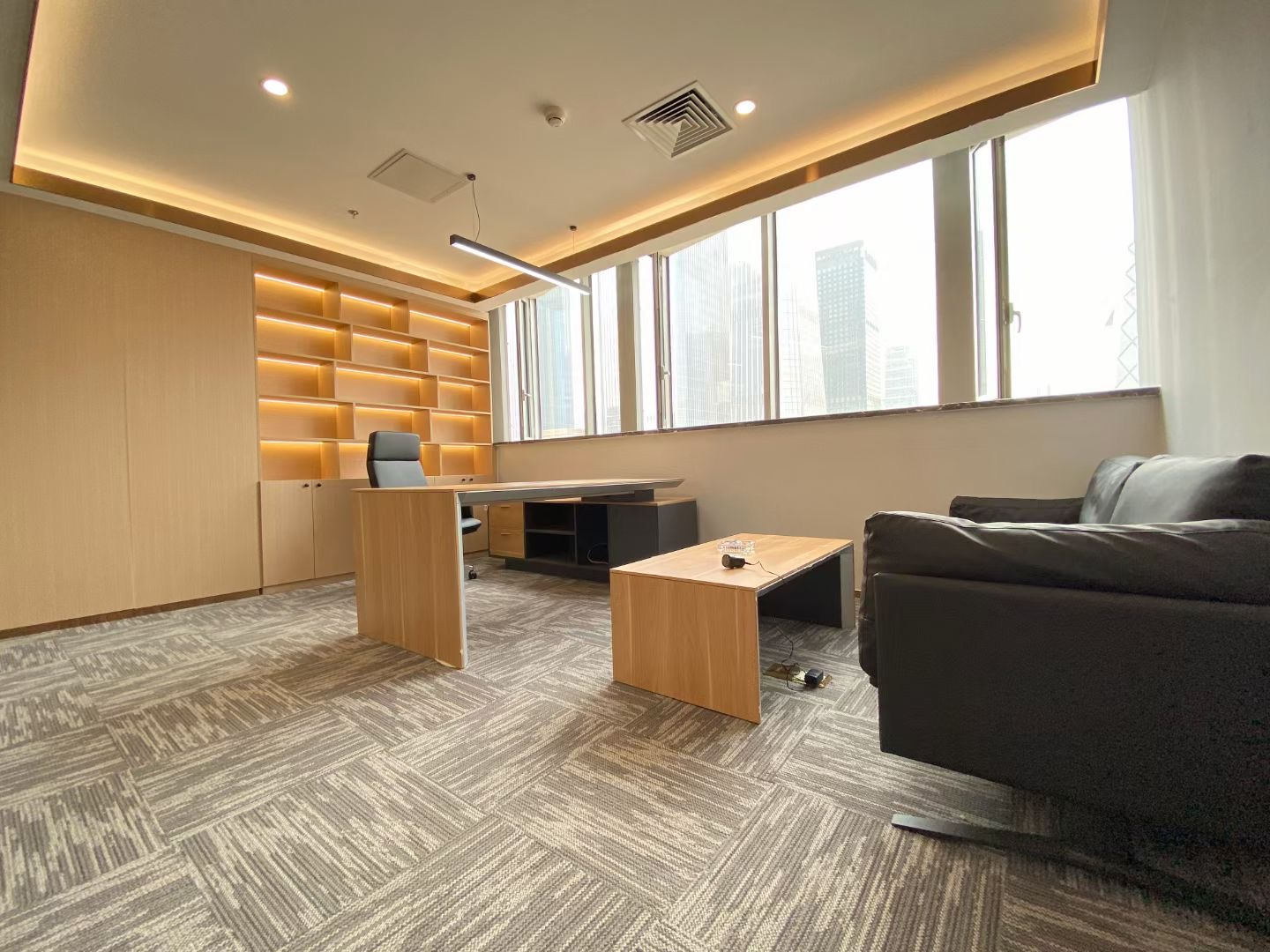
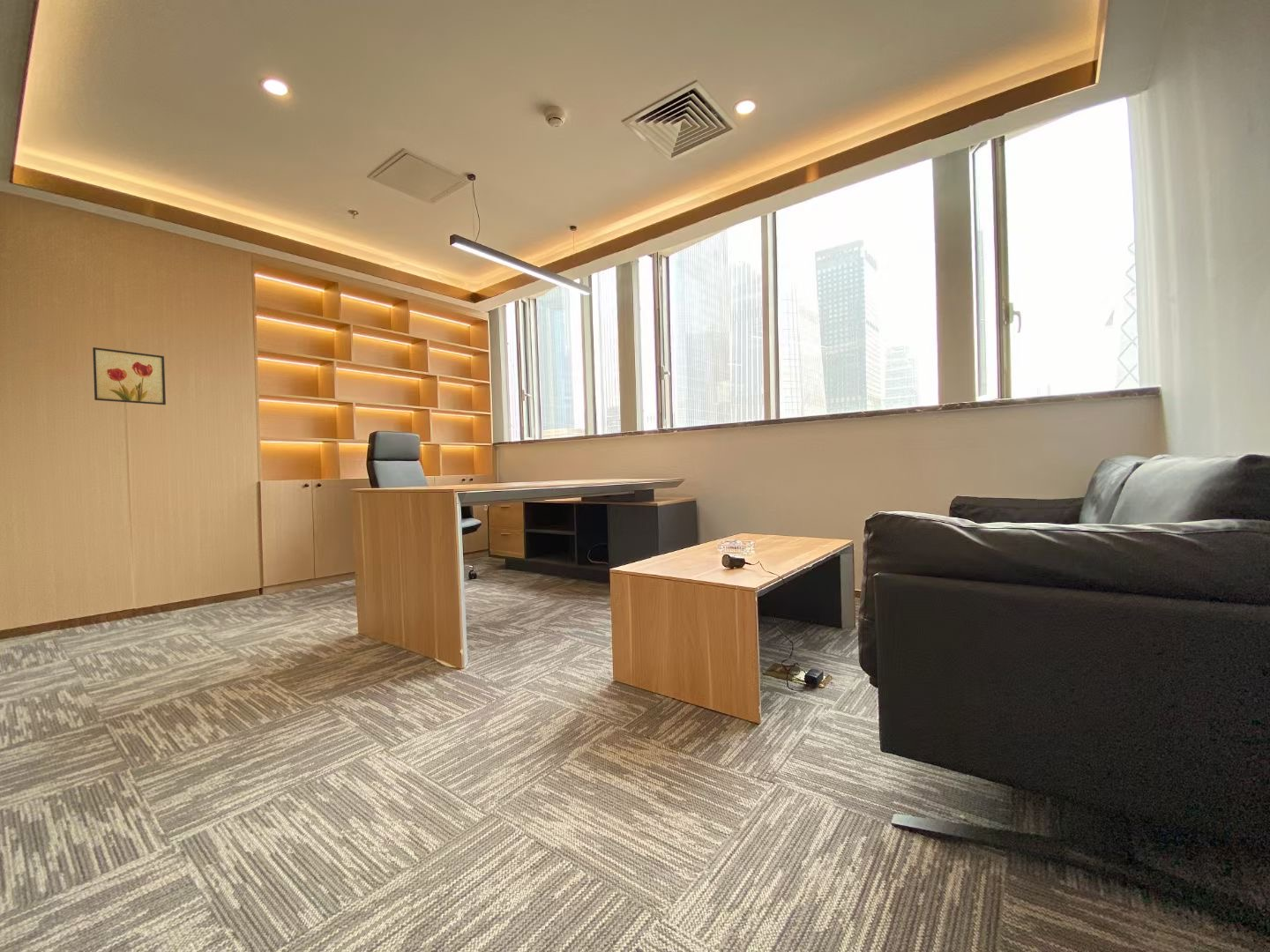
+ wall art (130, 377)
